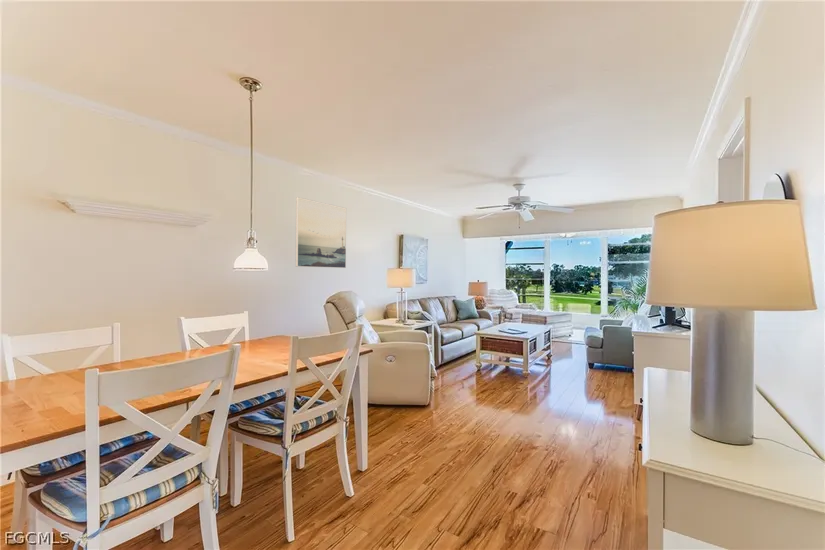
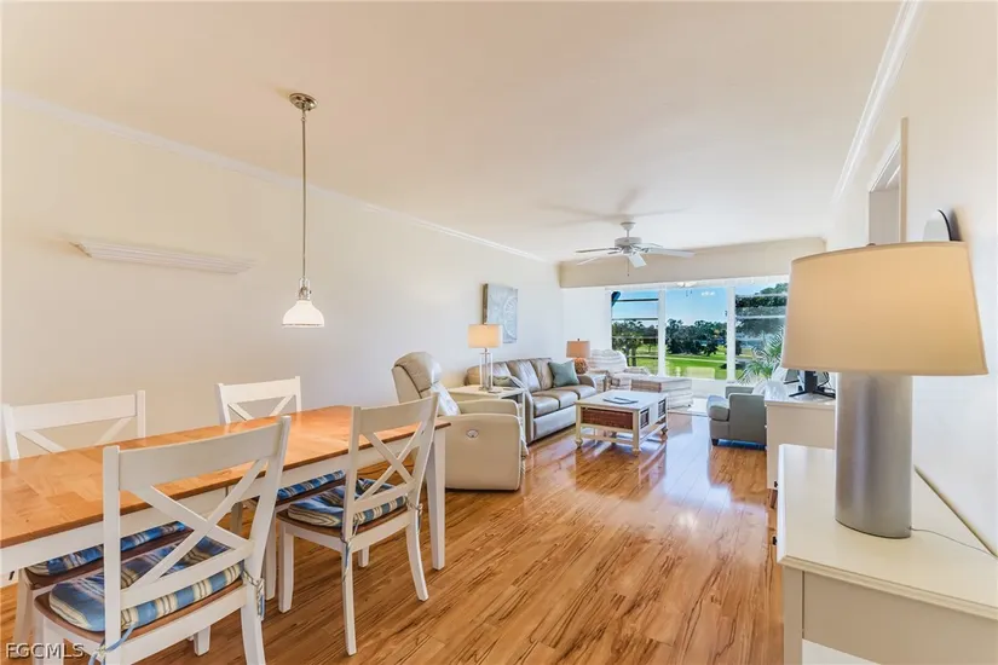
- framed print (322, 235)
